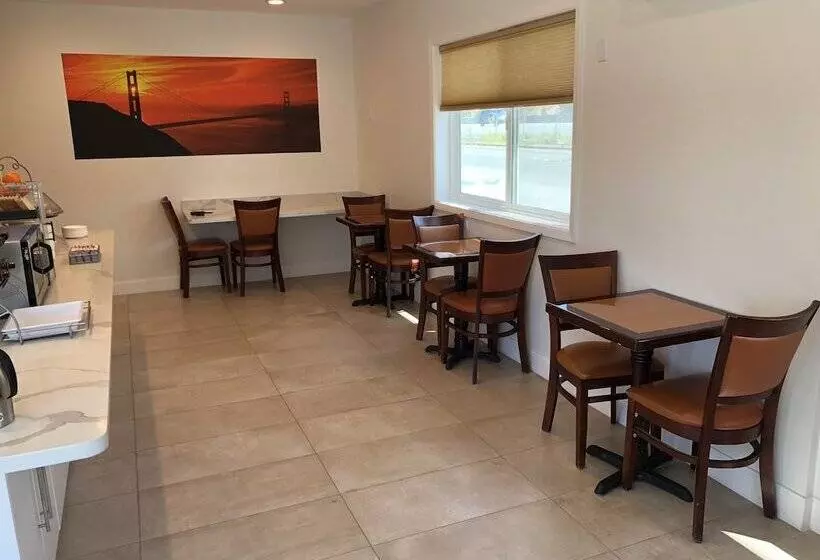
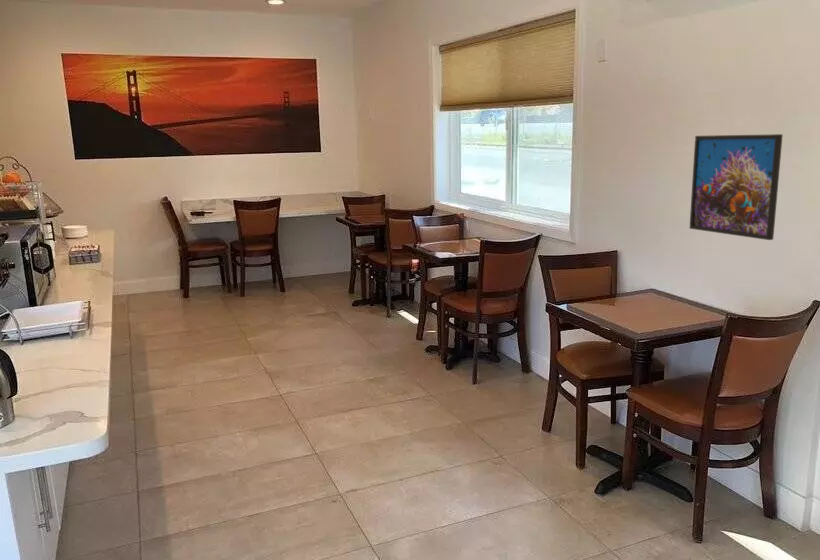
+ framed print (732, 185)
